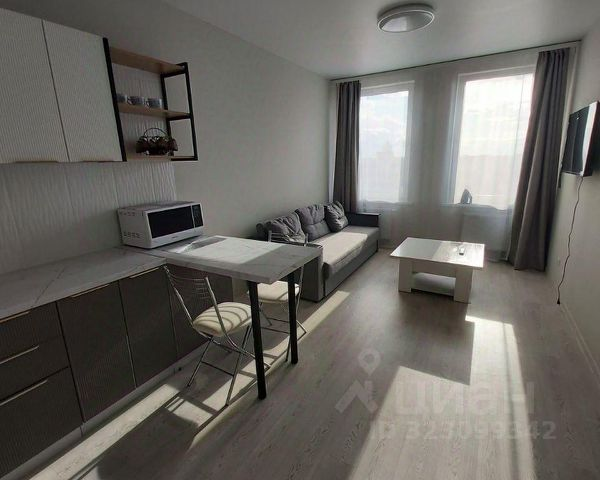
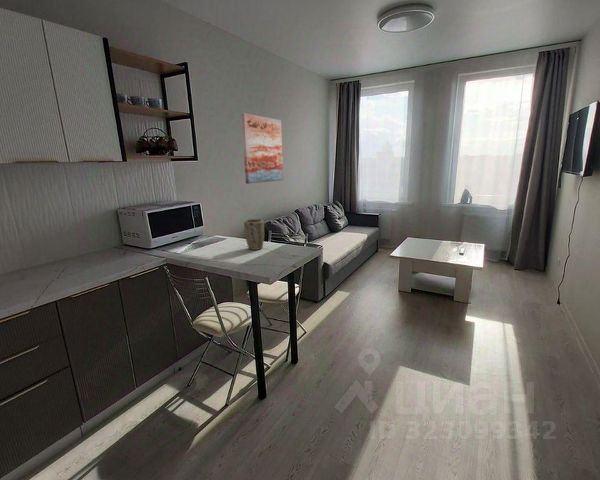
+ wall art (264, 150)
+ plant pot (254, 234)
